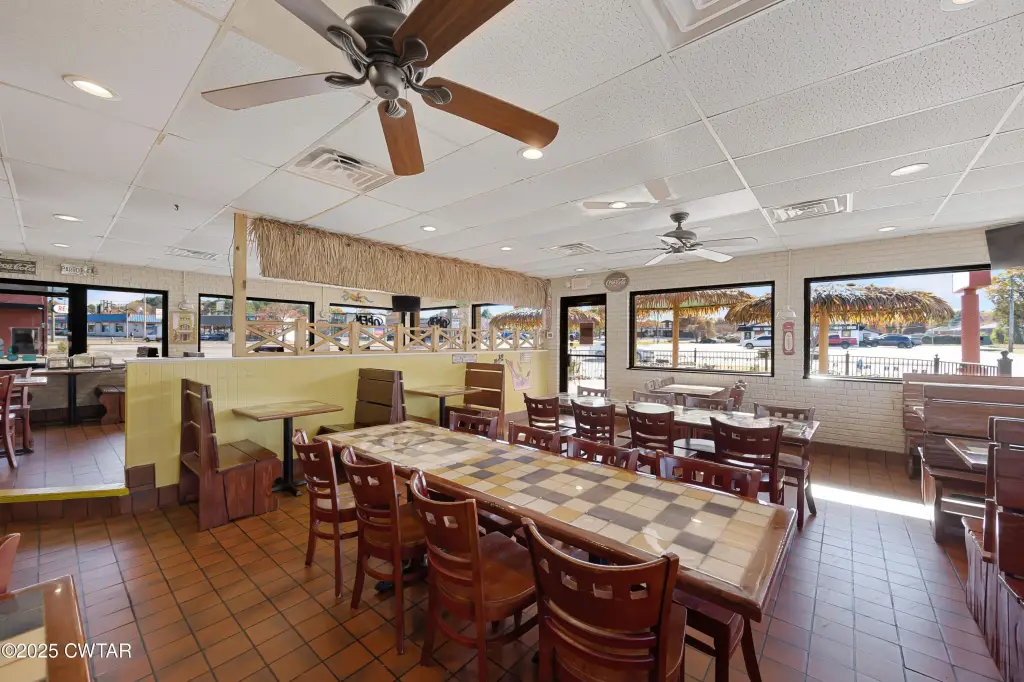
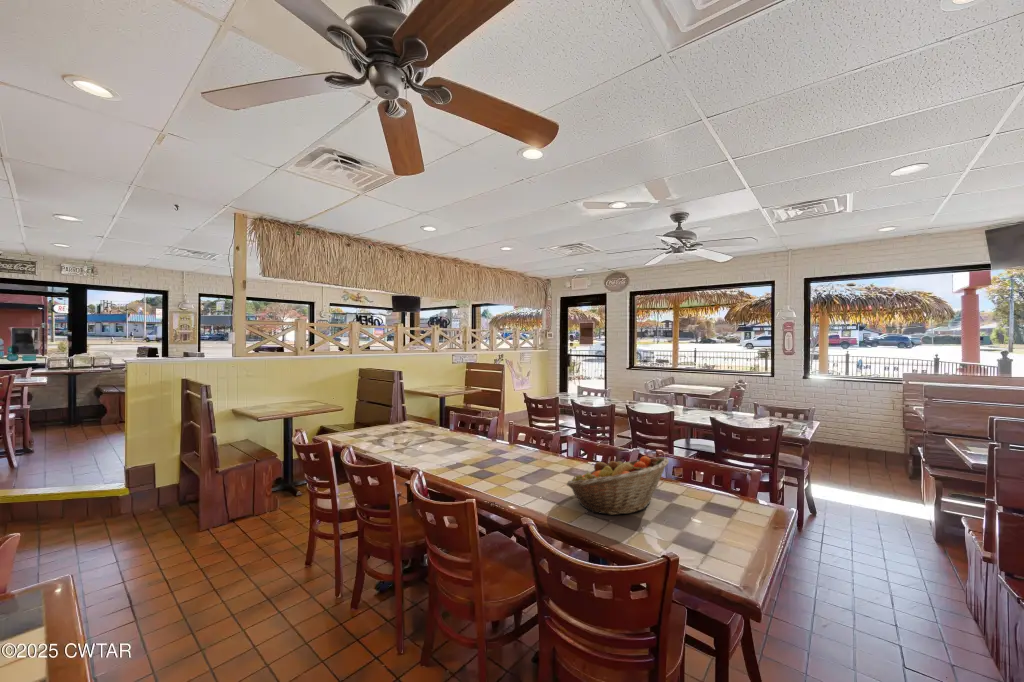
+ fruit basket (618, 479)
